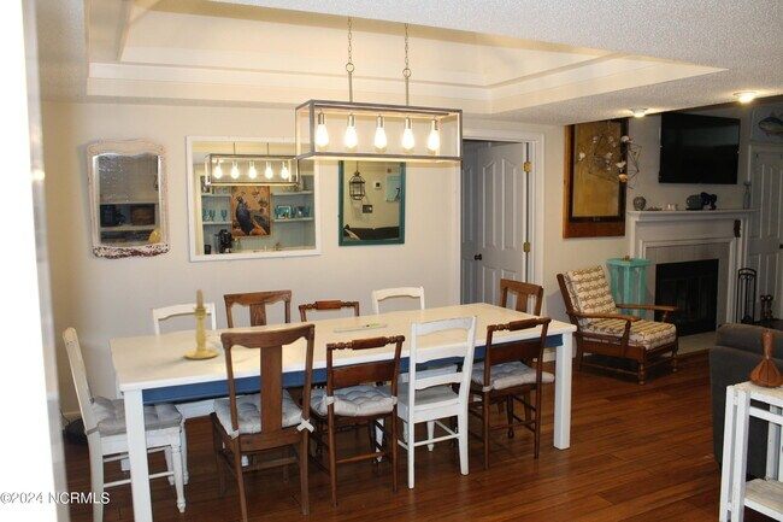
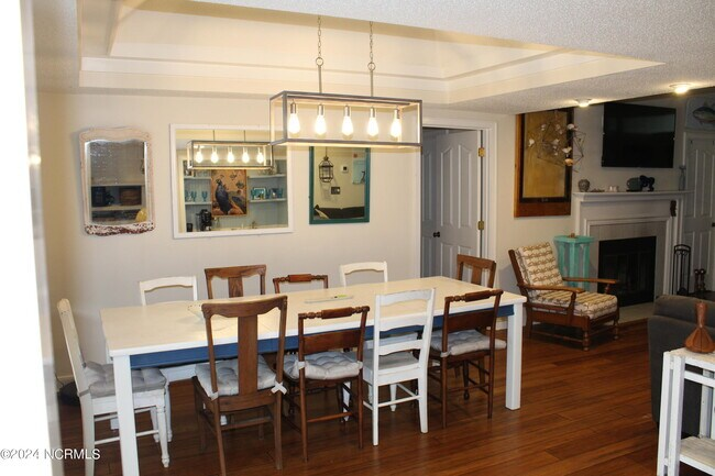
- candle holder (200, 322)
